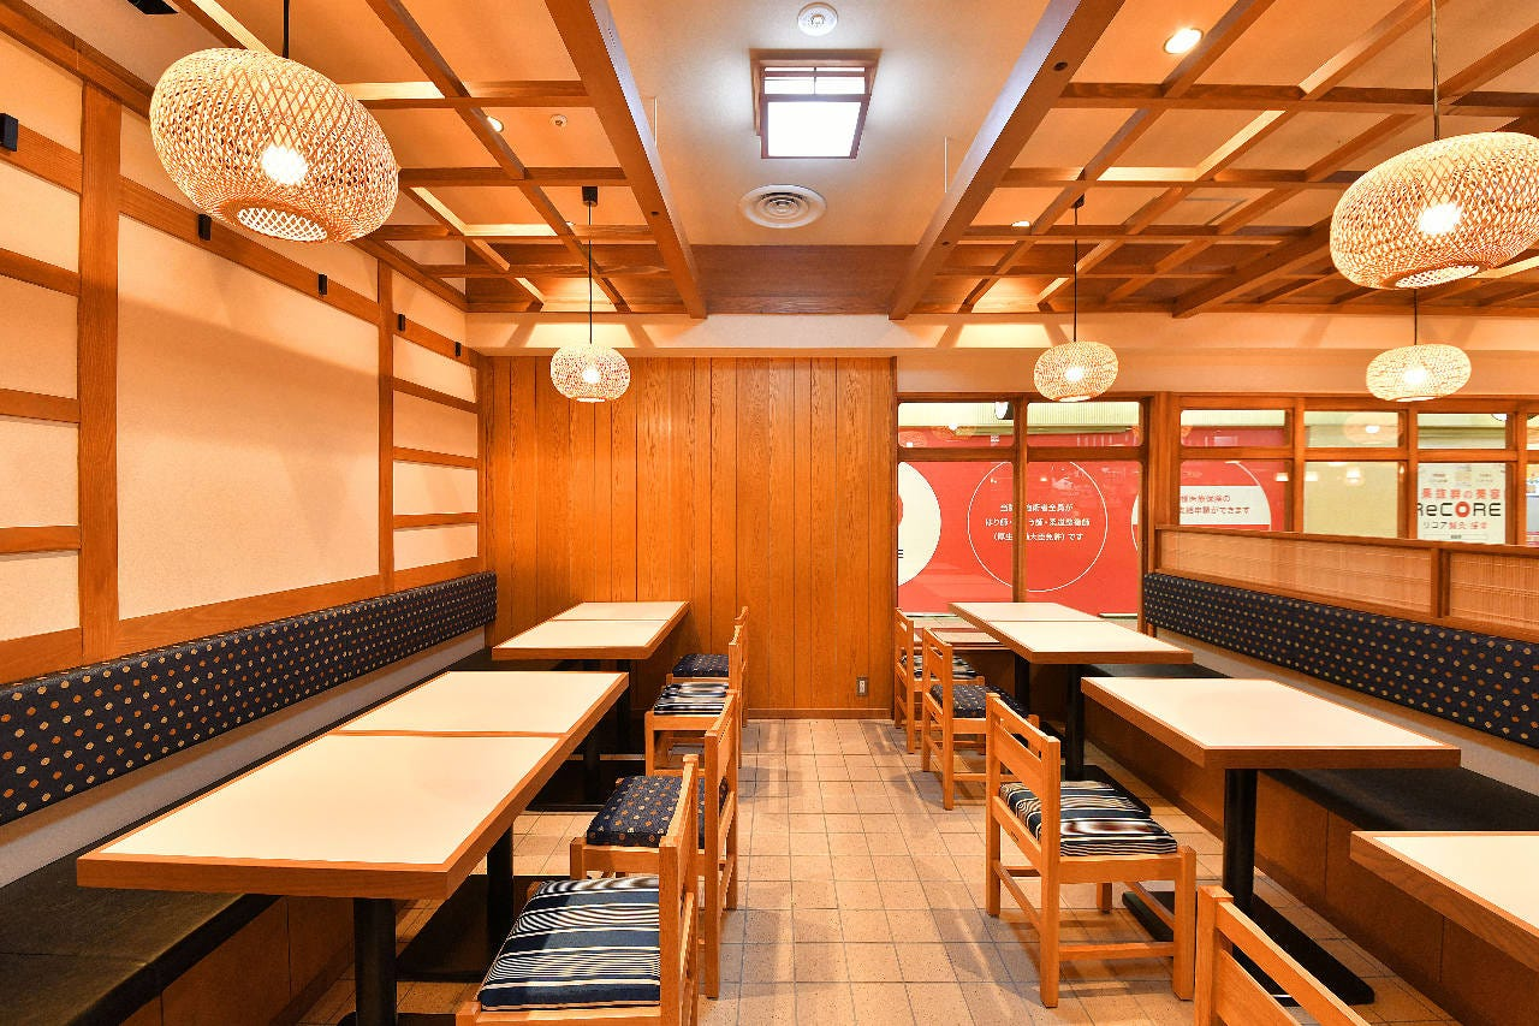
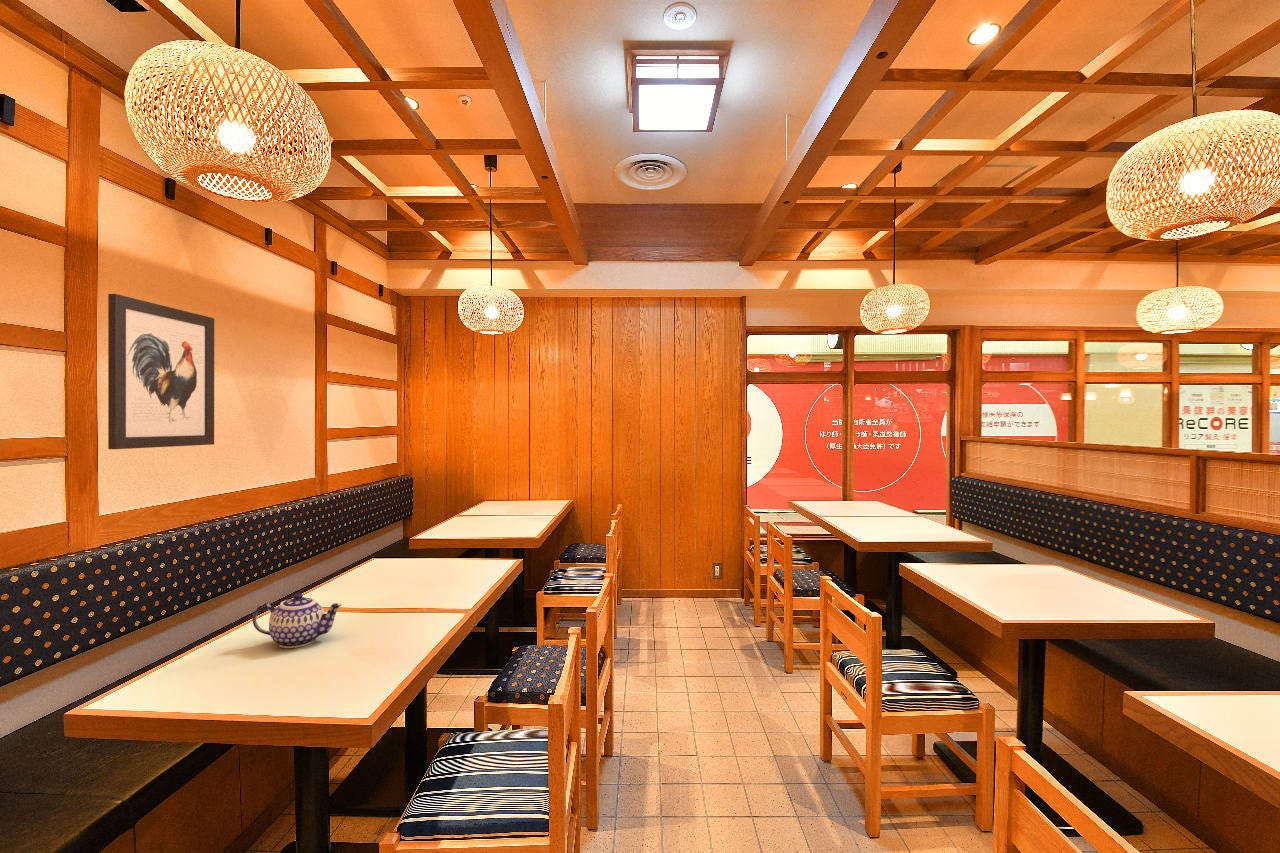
+ wall art (166, 377)
+ teapot (297, 617)
